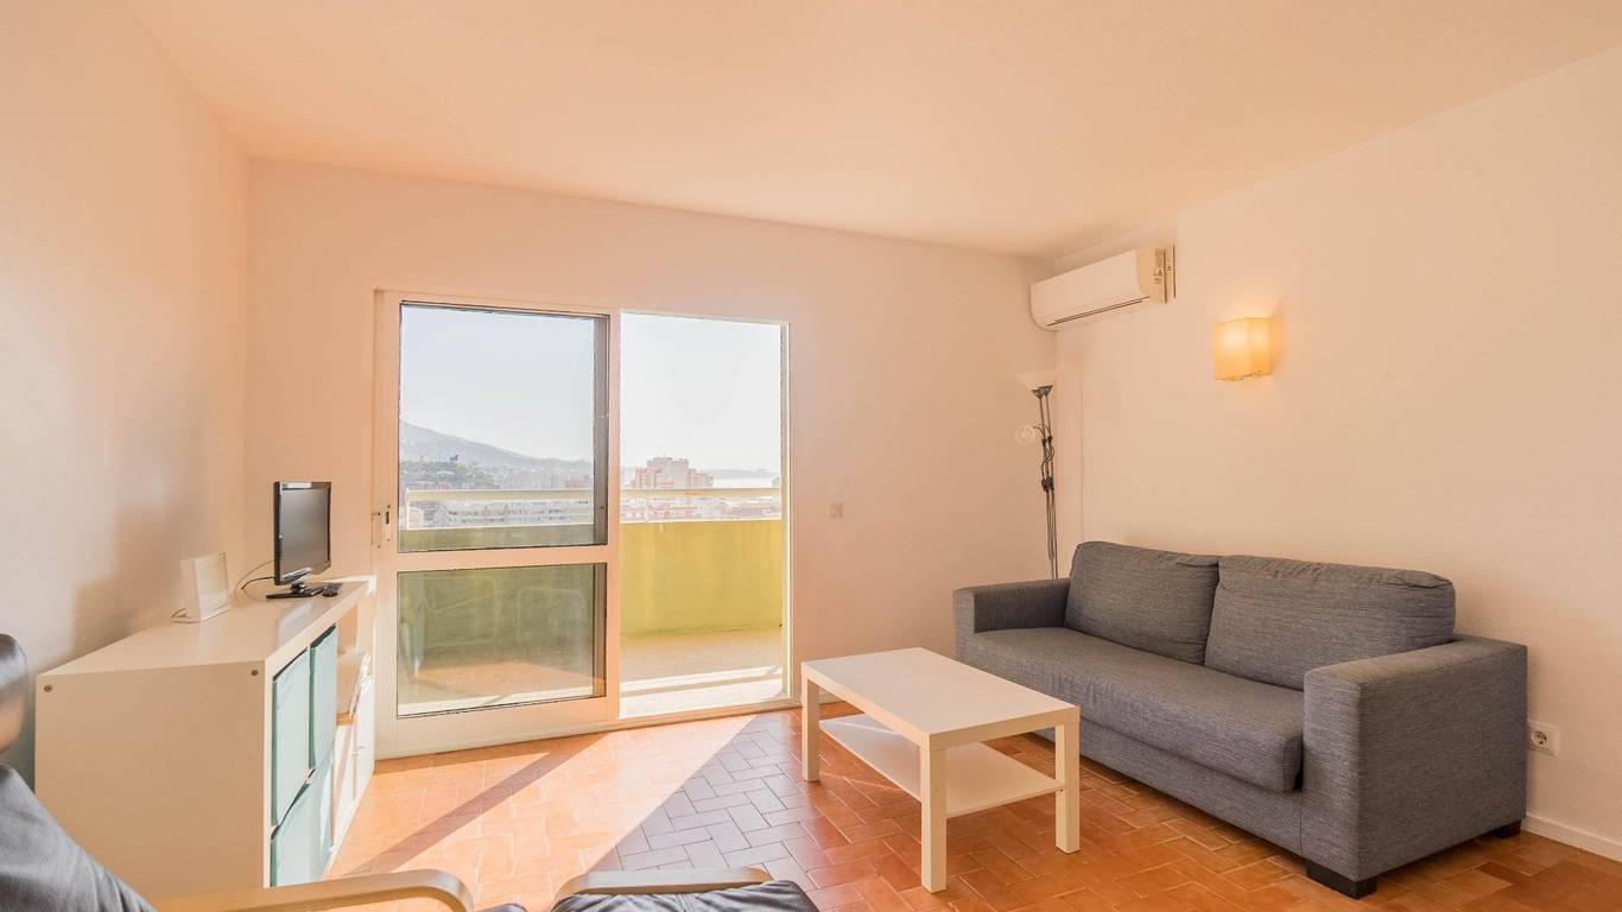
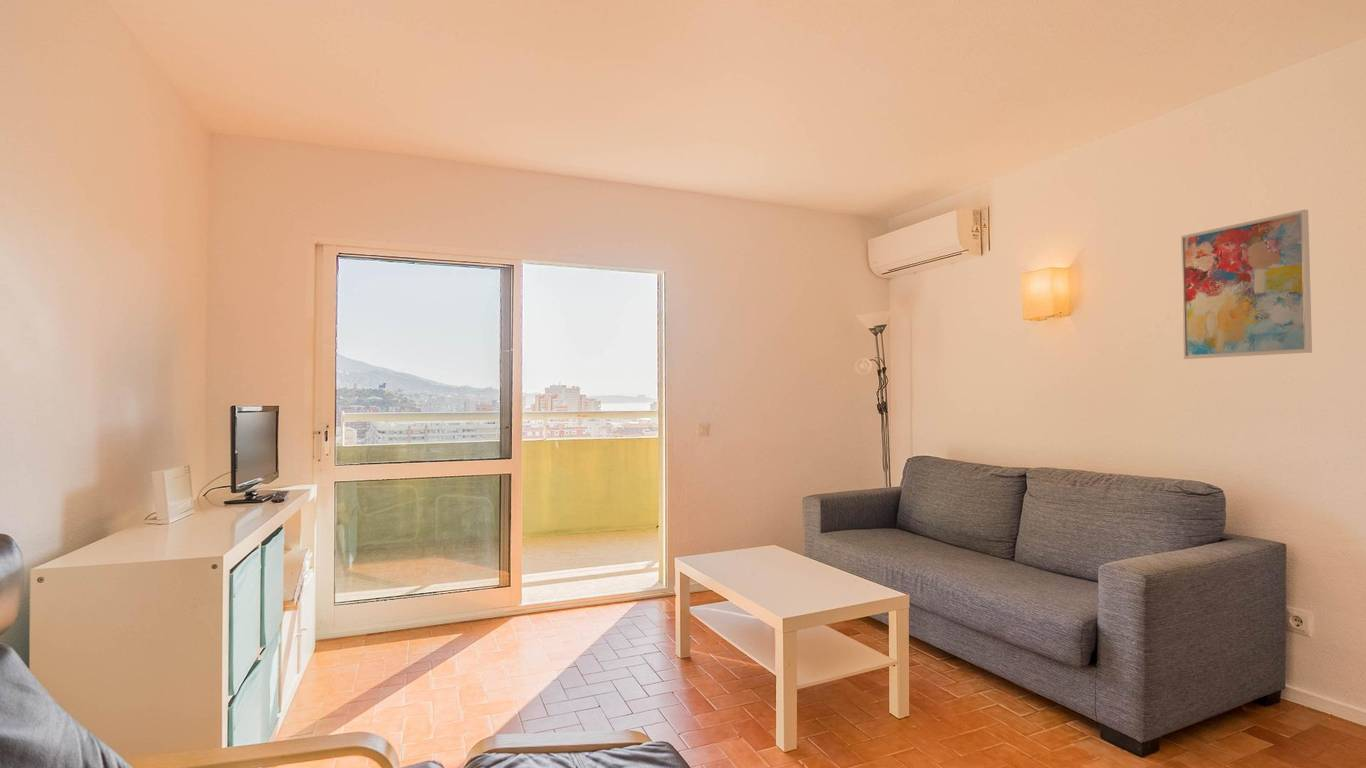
+ wall art (1241, 289)
